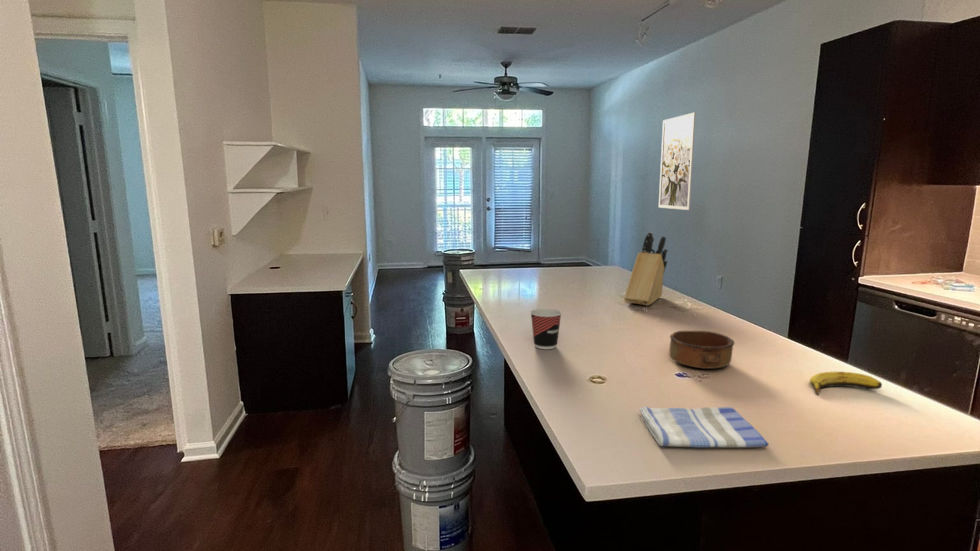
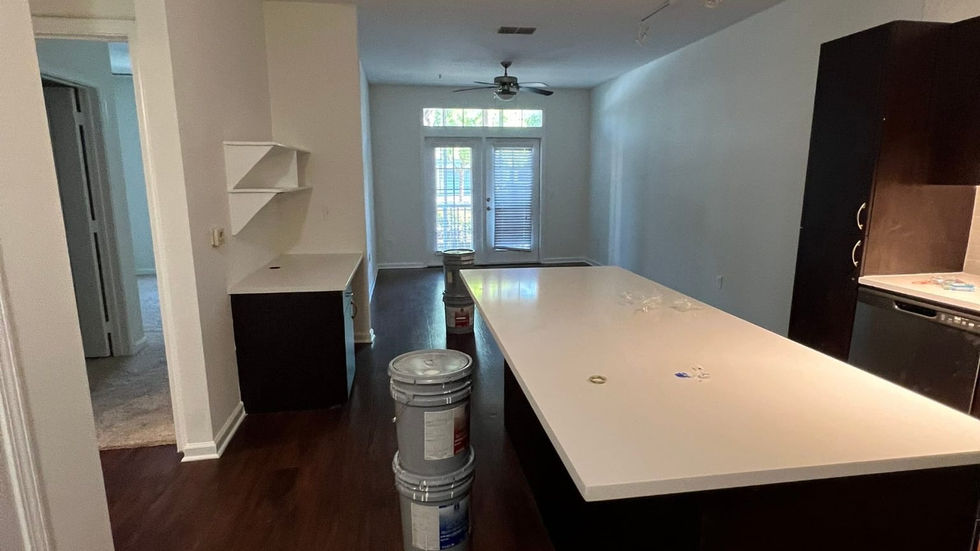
- cup (545, 329)
- bowl (700, 350)
- dish towel (699, 425)
- knife block (647, 266)
- banana (838, 381)
- wall art (675, 163)
